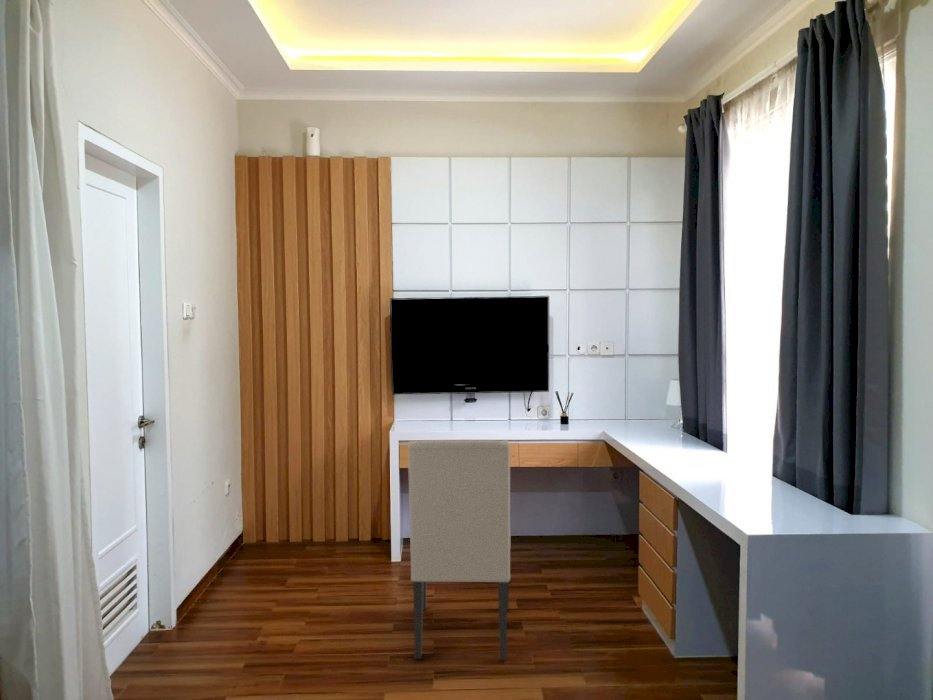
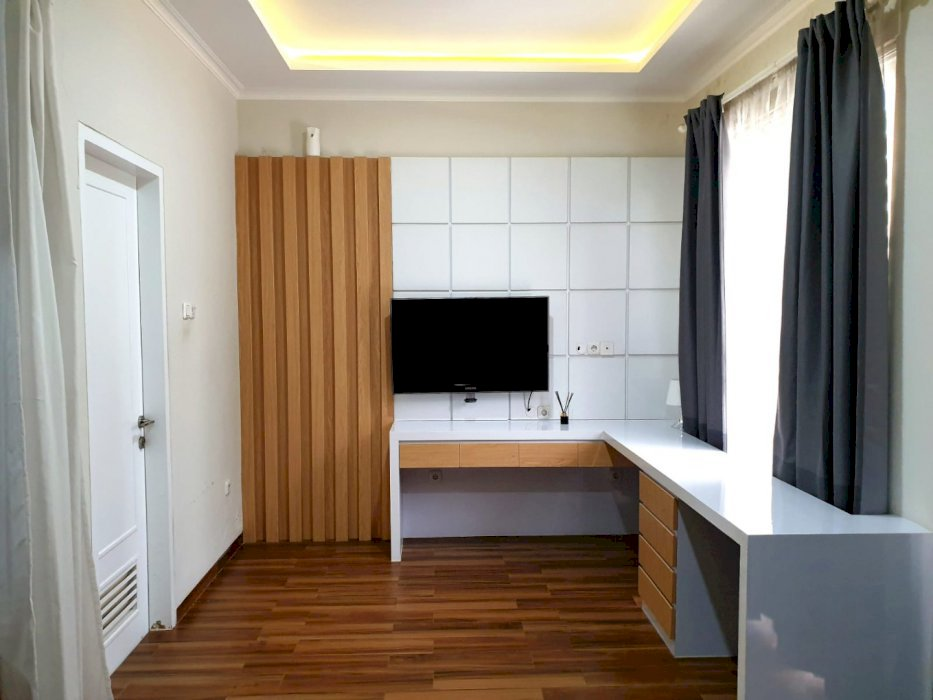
- chair (461, 532)
